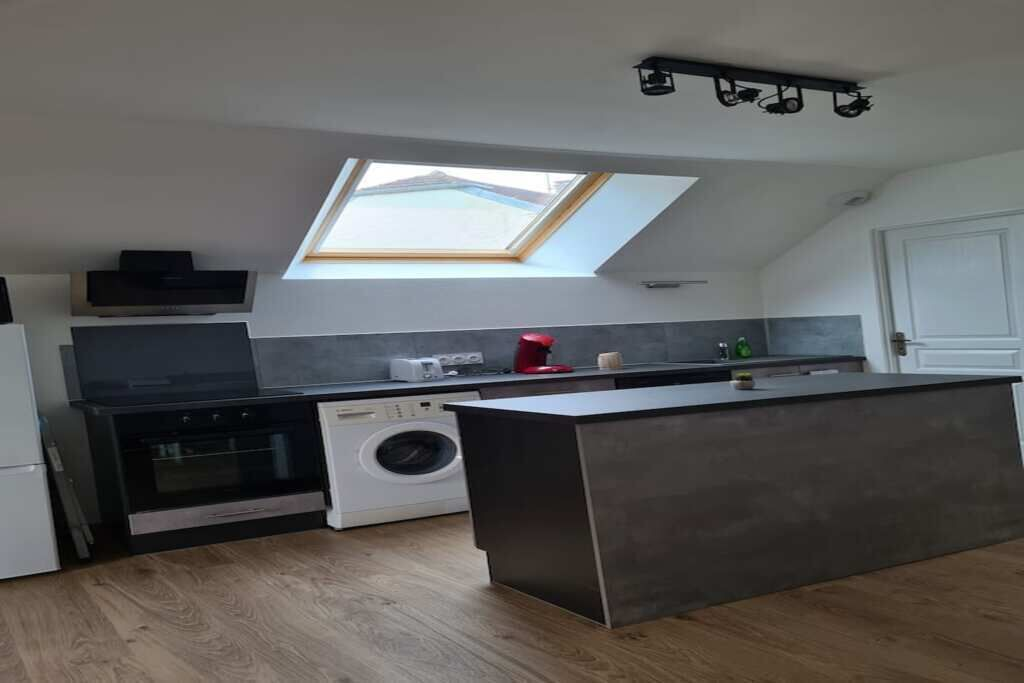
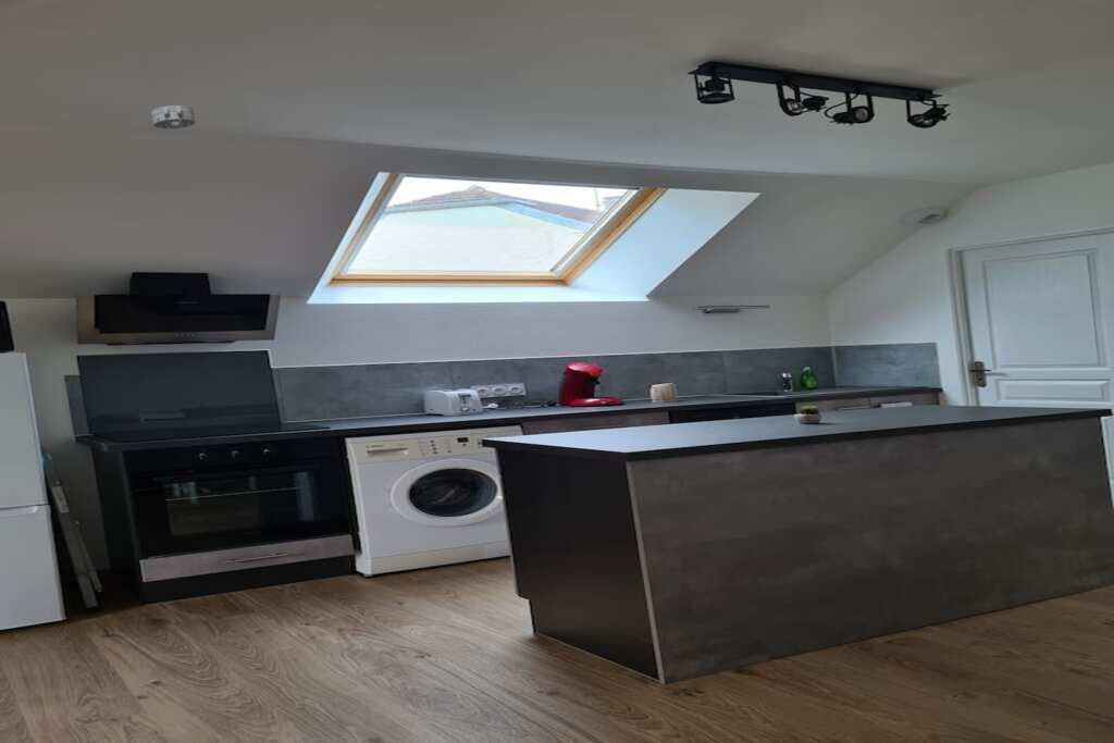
+ smoke detector (173, 116)
